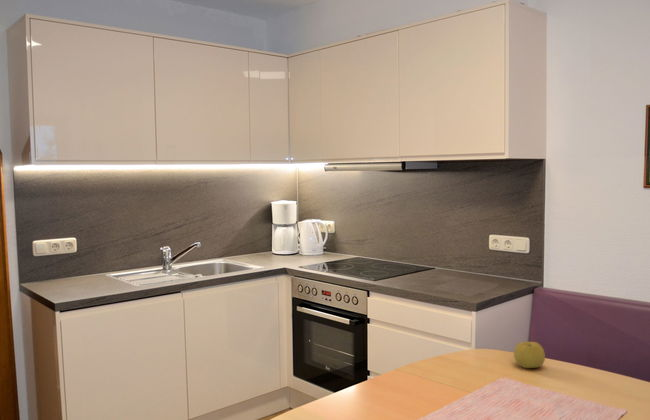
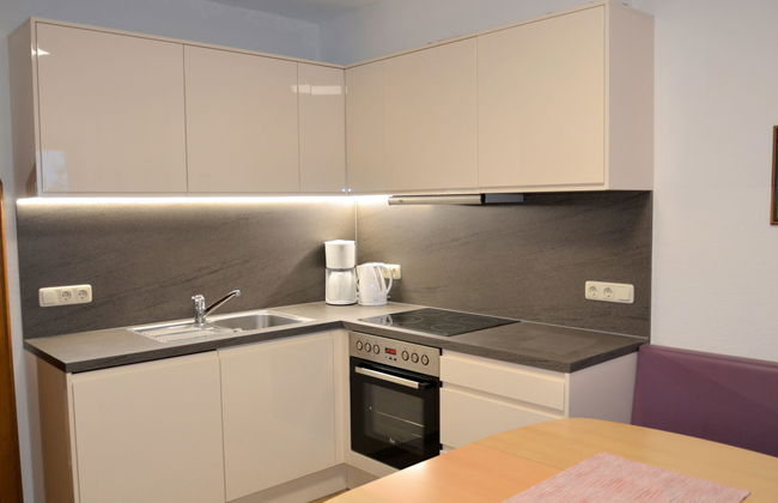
- fruit (529, 354)
